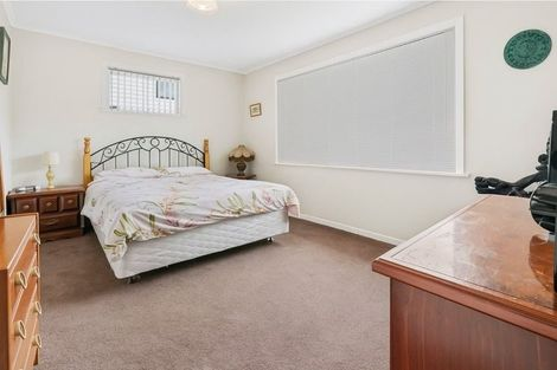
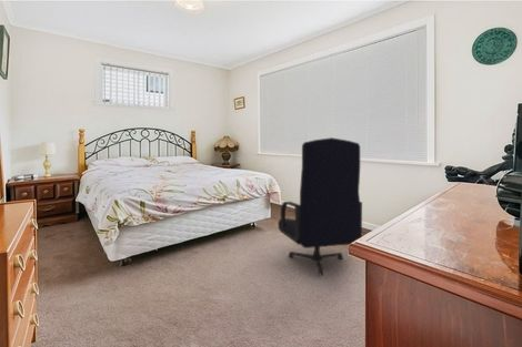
+ office chair (317, 202)
